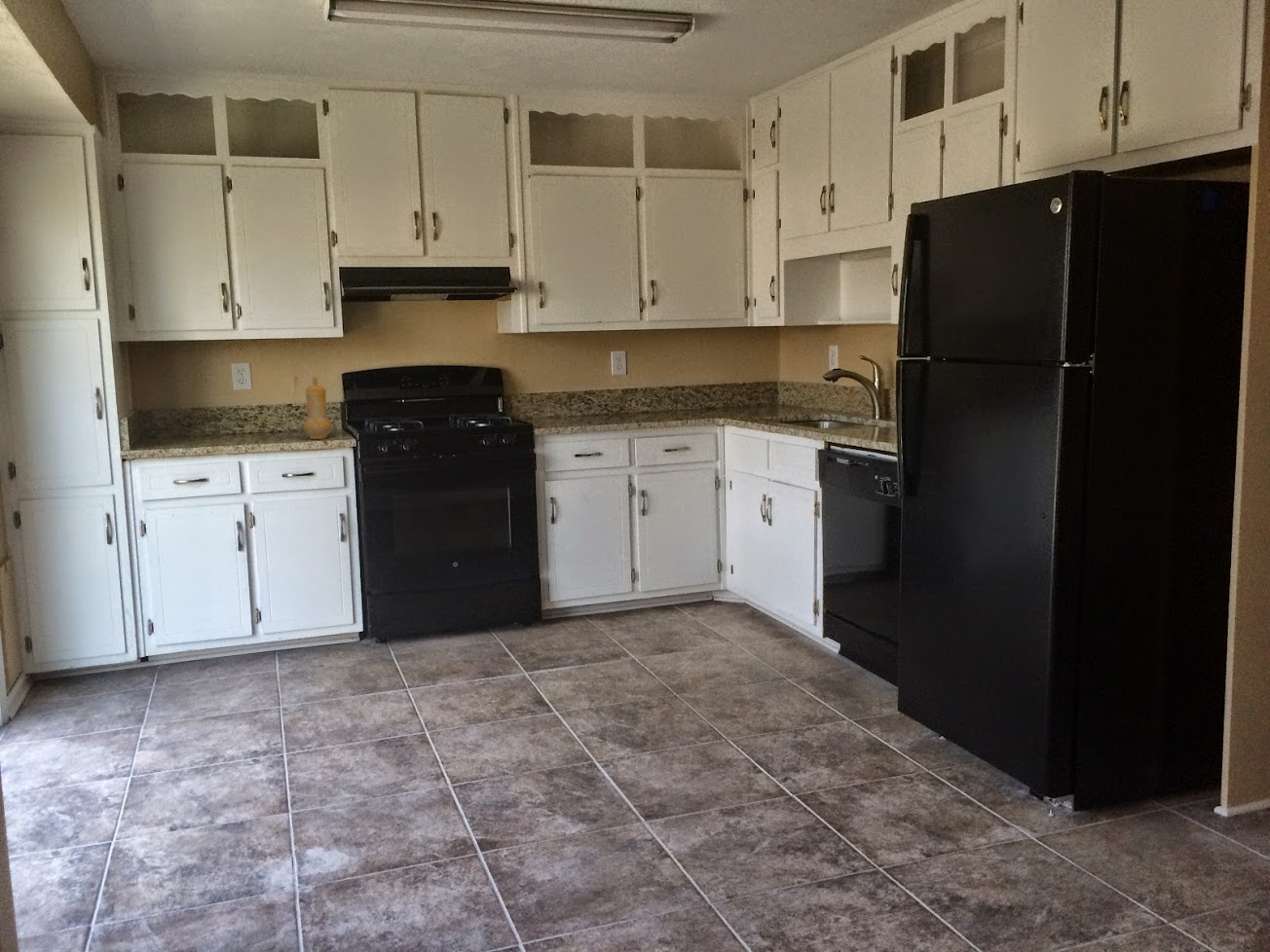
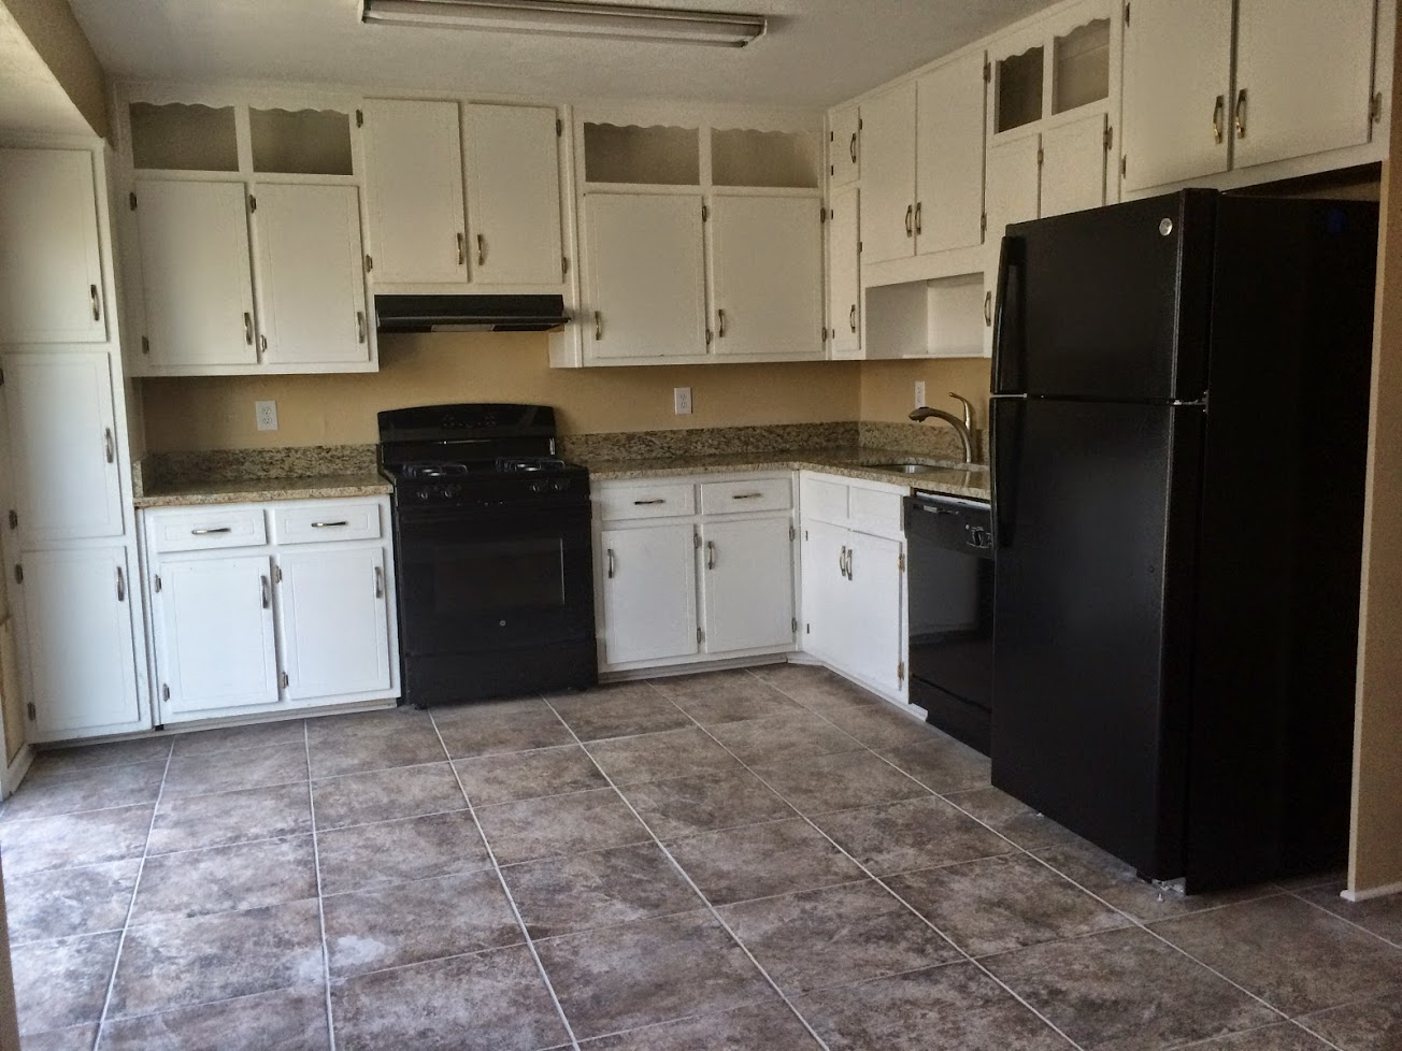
- pepper mill (313, 407)
